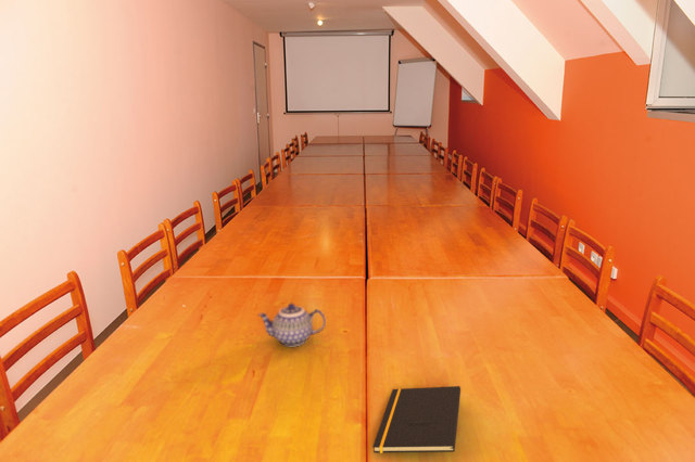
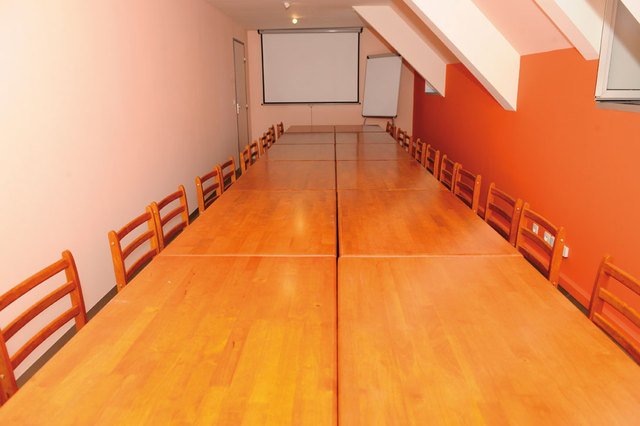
- teapot (291, 322)
- notepad (419, 416)
